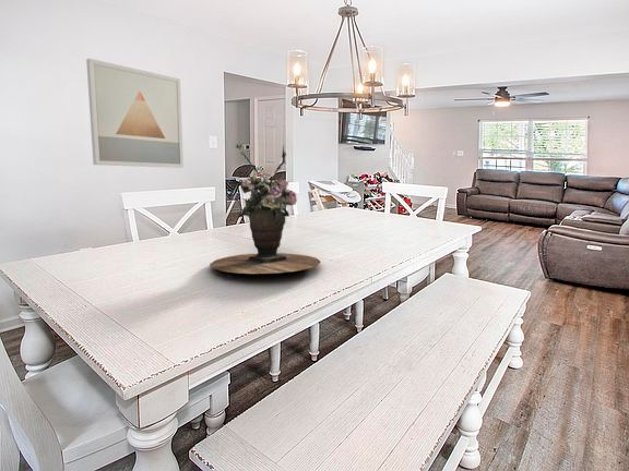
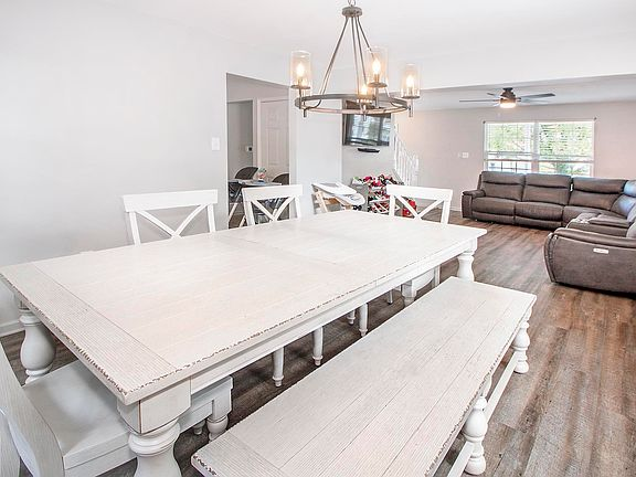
- wall art (140, 119)
- flower arrangement (264, 208)
